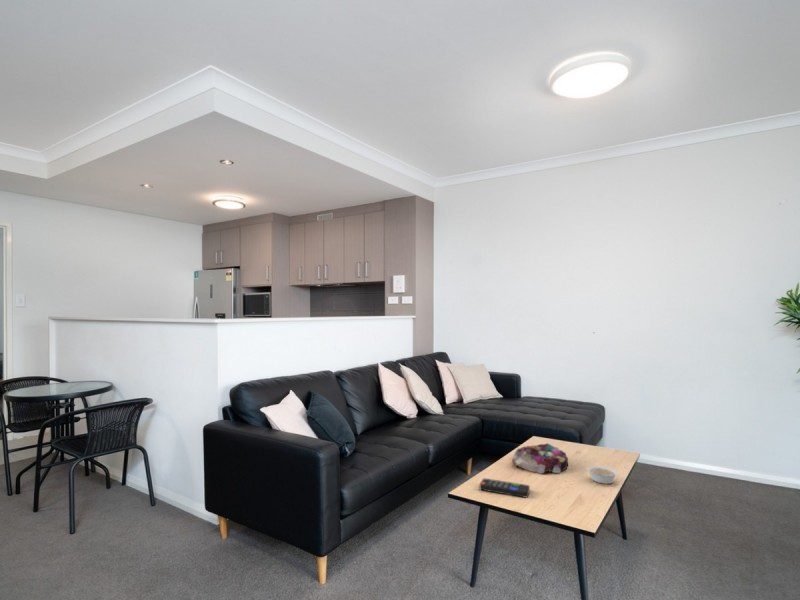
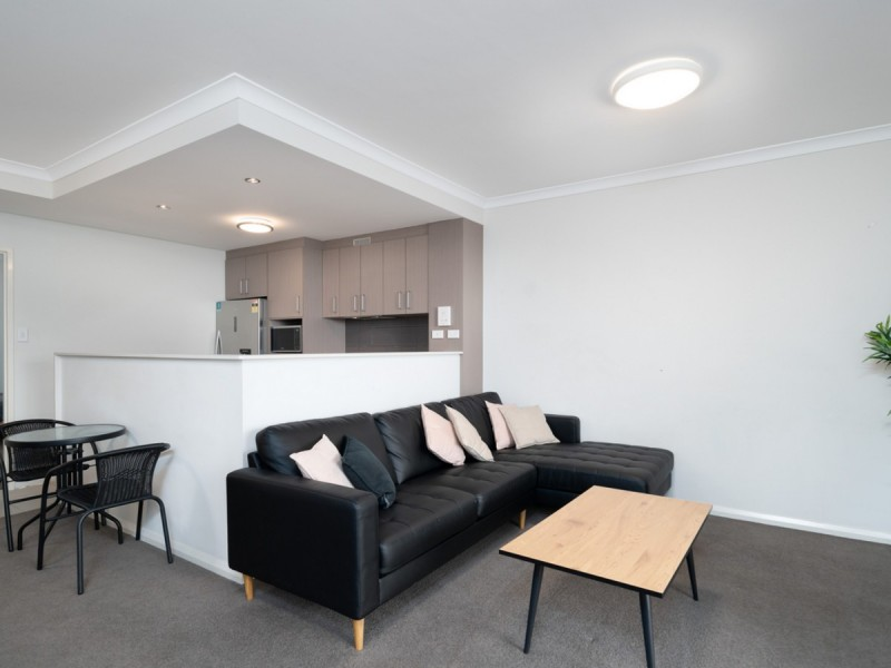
- remote control (504, 487)
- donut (540, 455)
- legume (603, 474)
